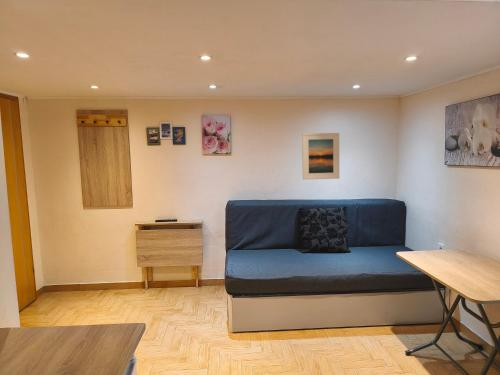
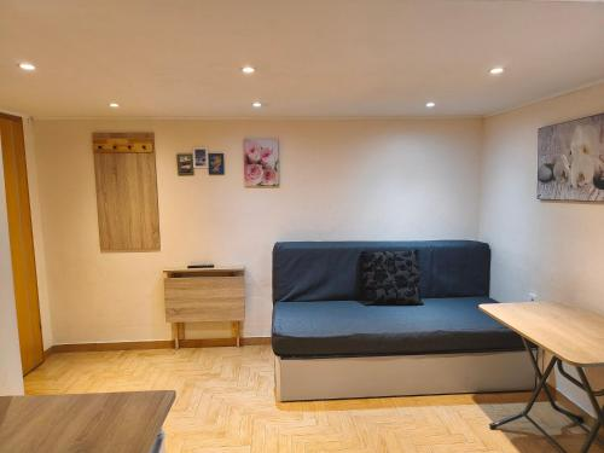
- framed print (320, 156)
